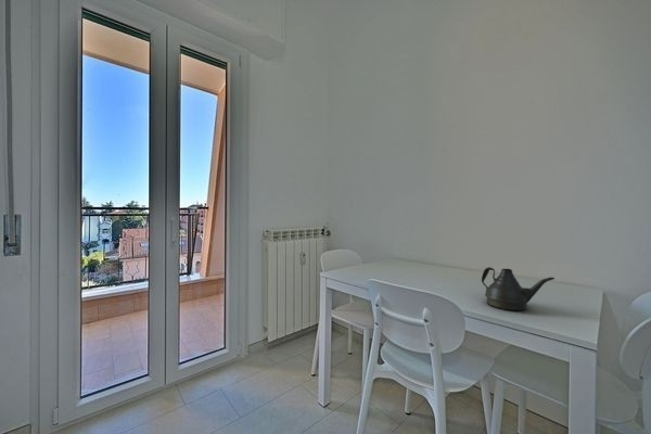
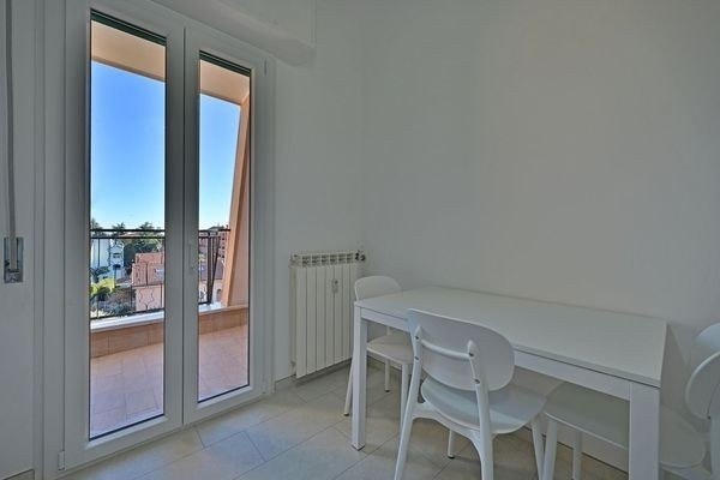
- teapot (514, 289)
